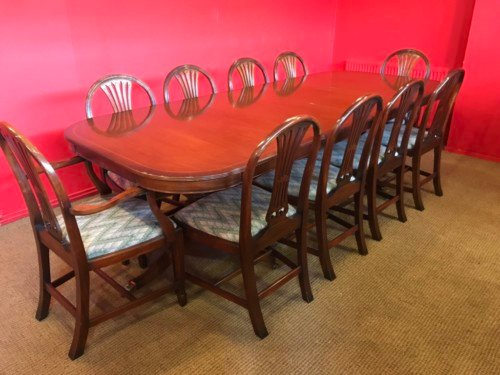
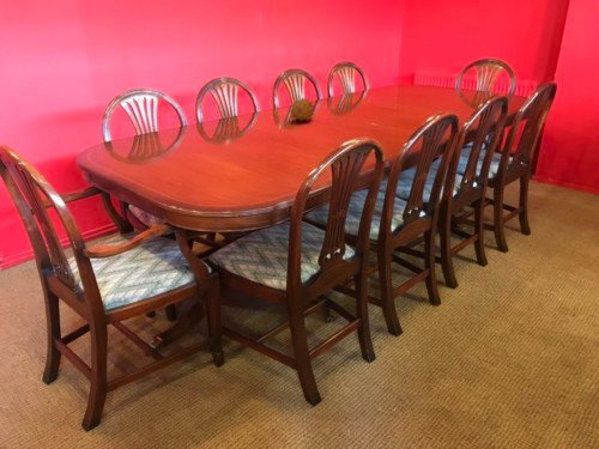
+ fruit (302, 109)
